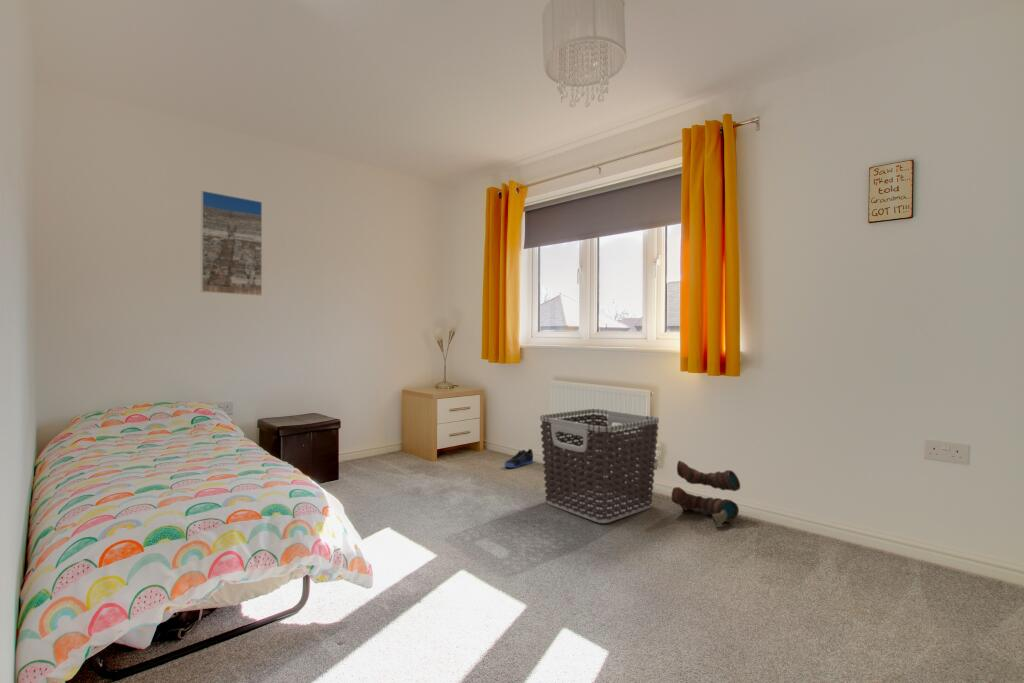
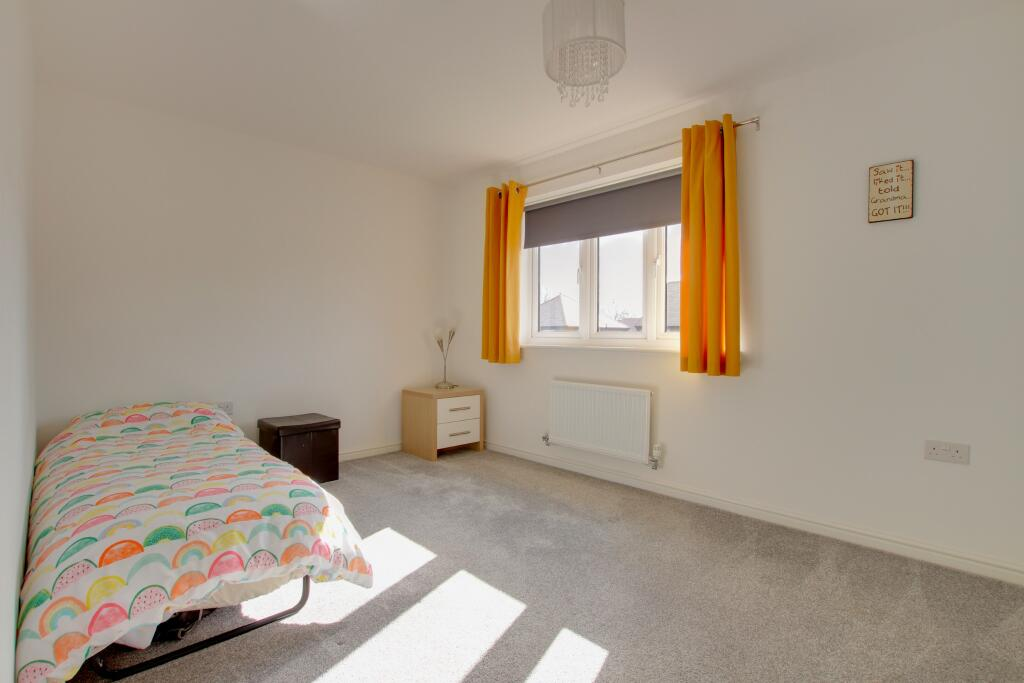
- clothes hamper (598, 460)
- boots (708, 485)
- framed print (232, 245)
- sneaker (518, 458)
